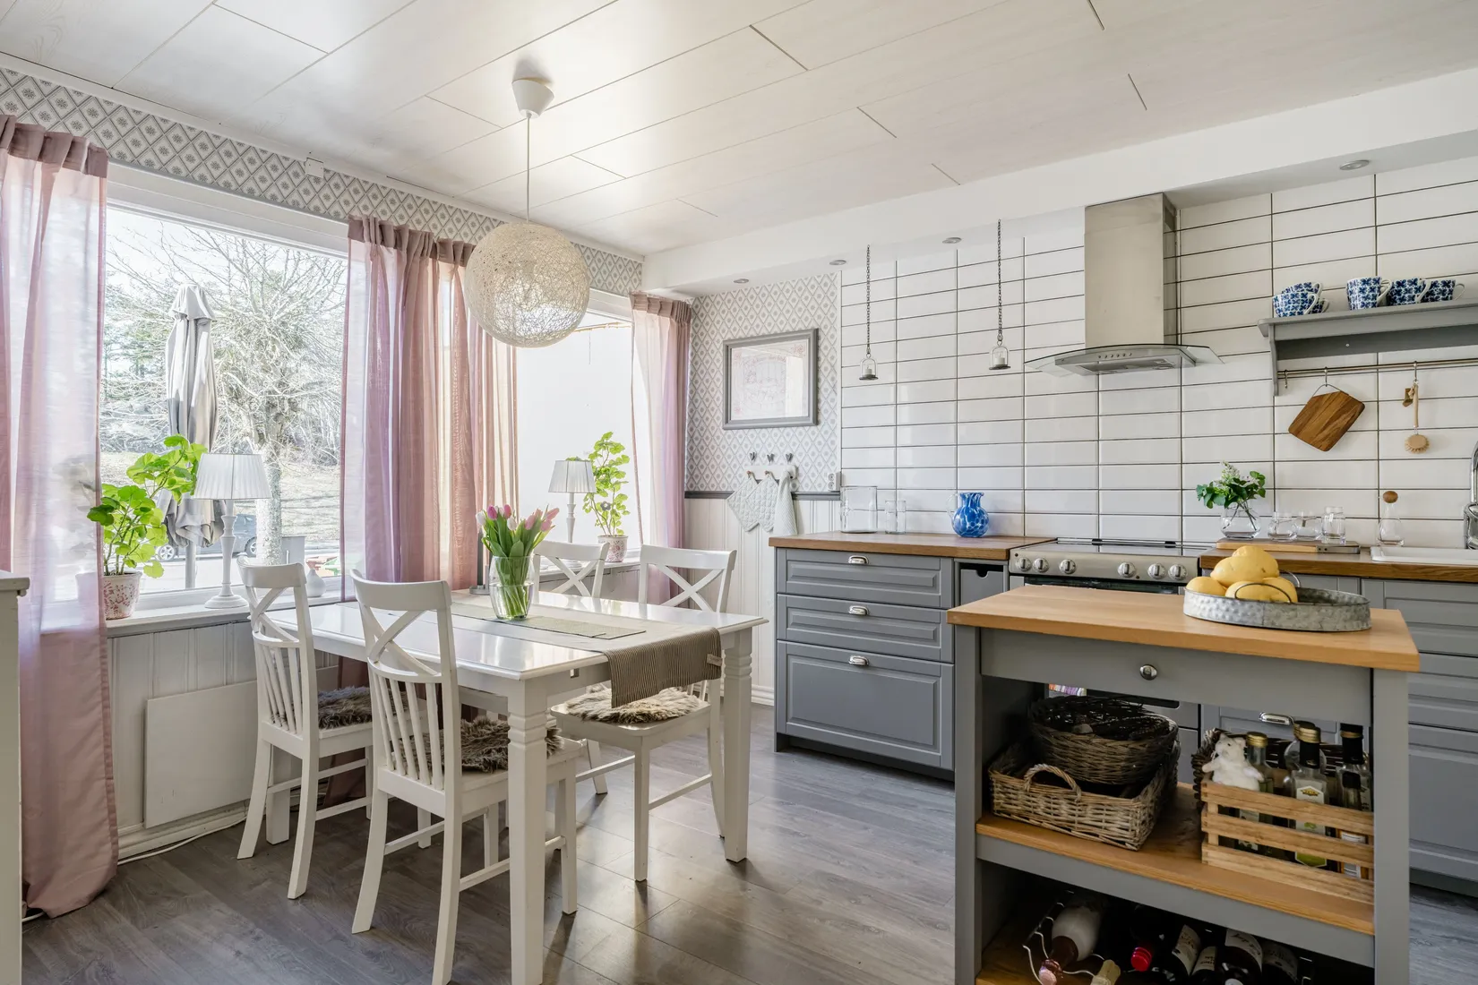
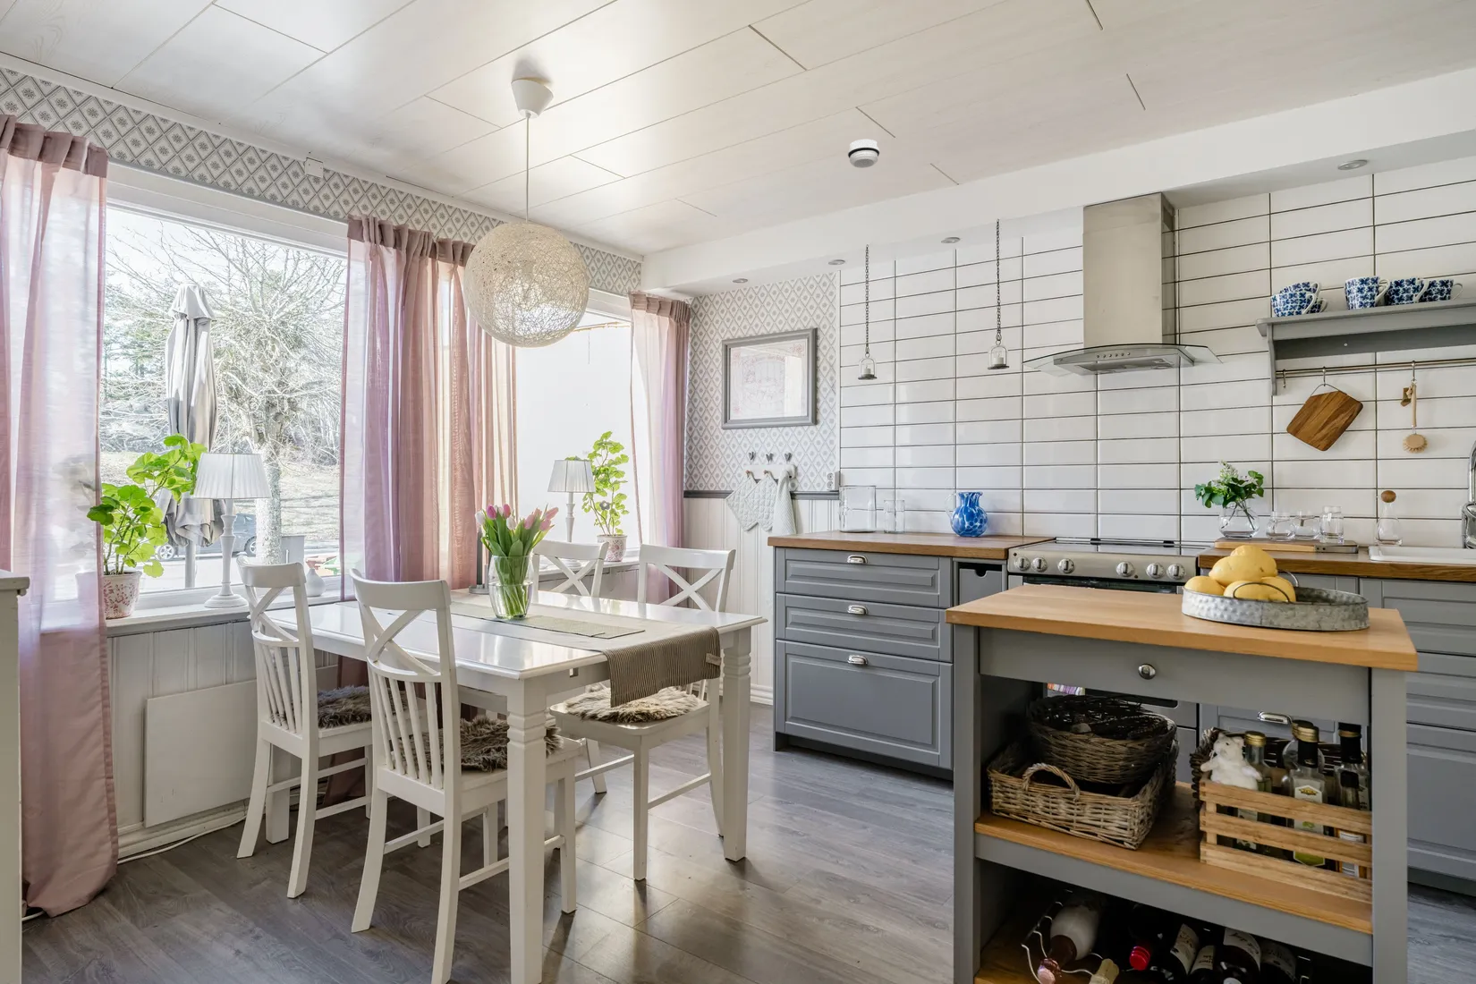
+ smoke detector (863, 154)
